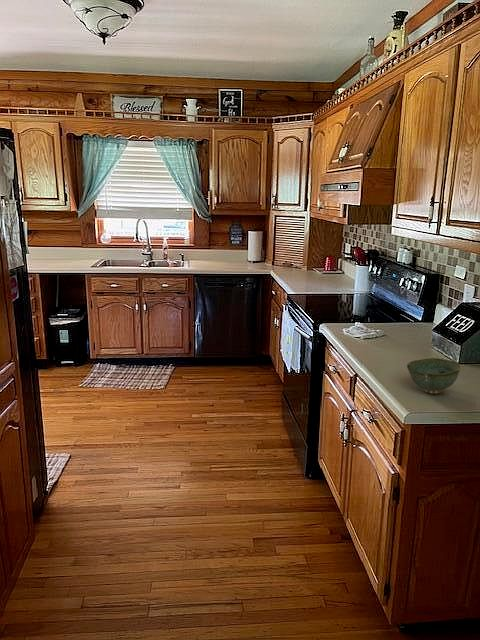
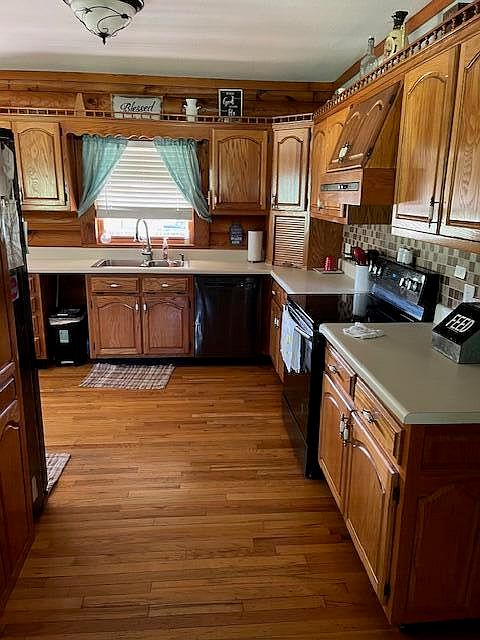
- bowl (432, 377)
